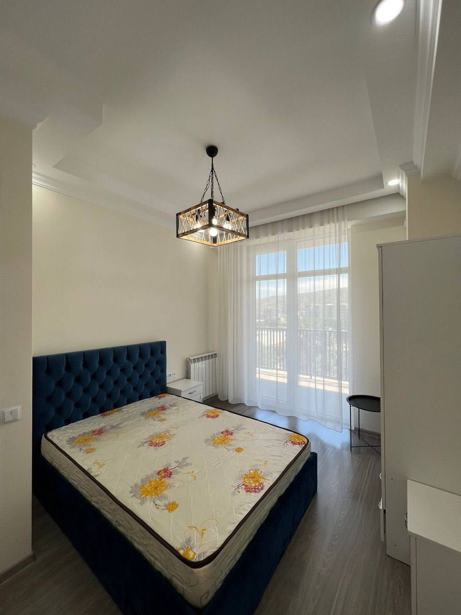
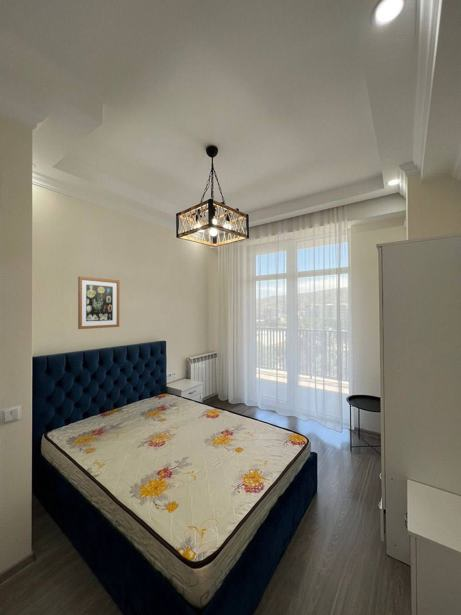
+ wall art (100, 303)
